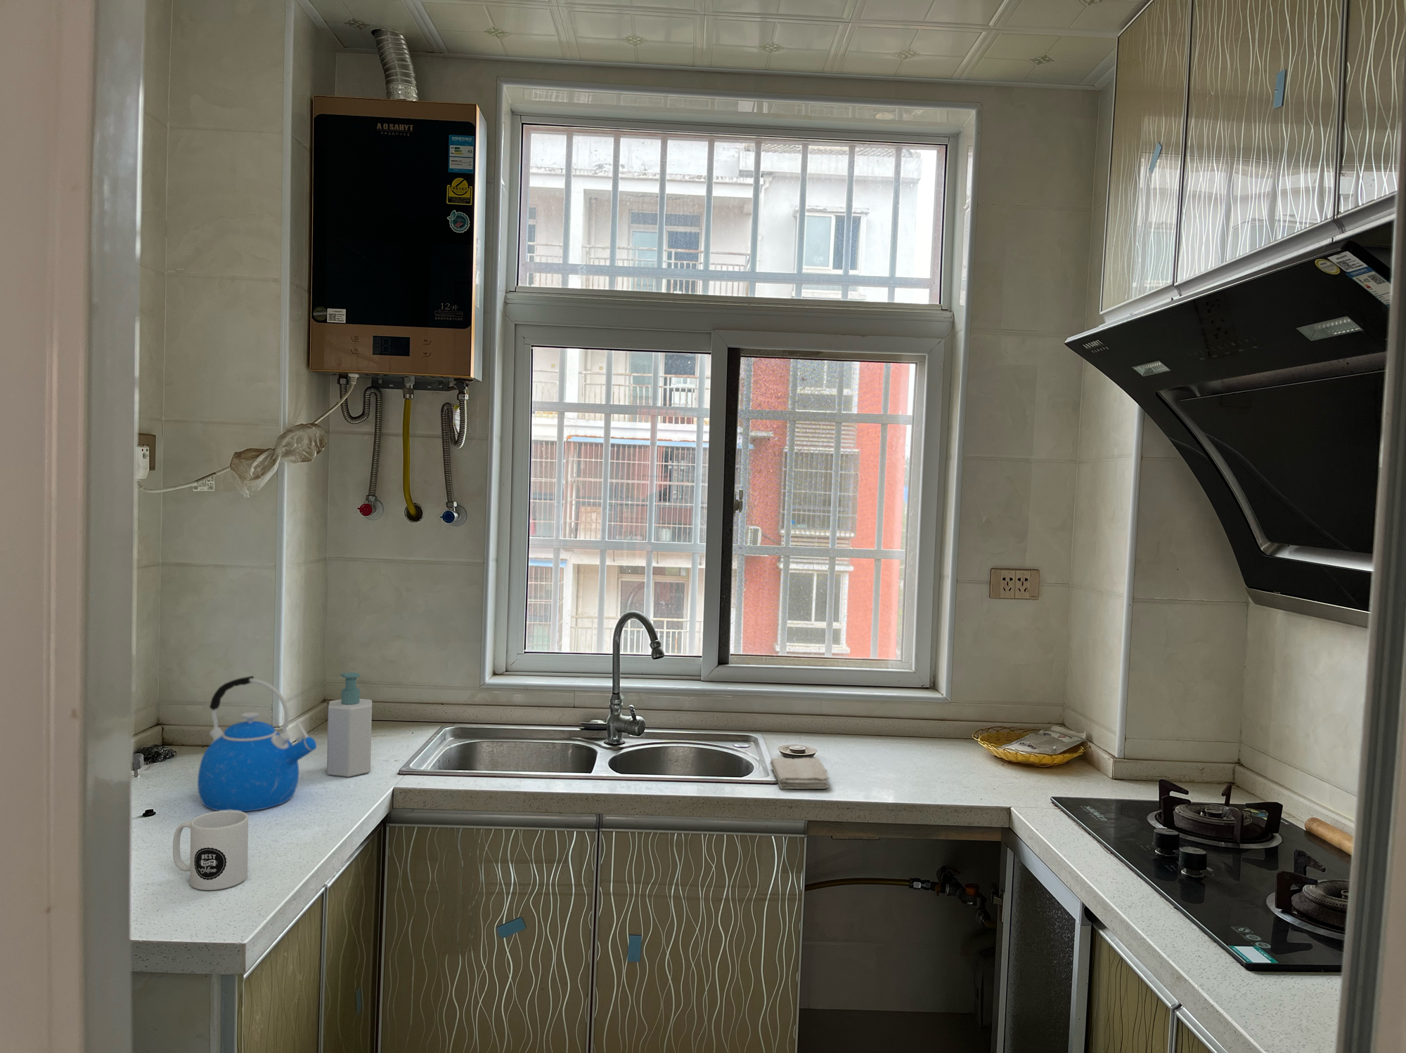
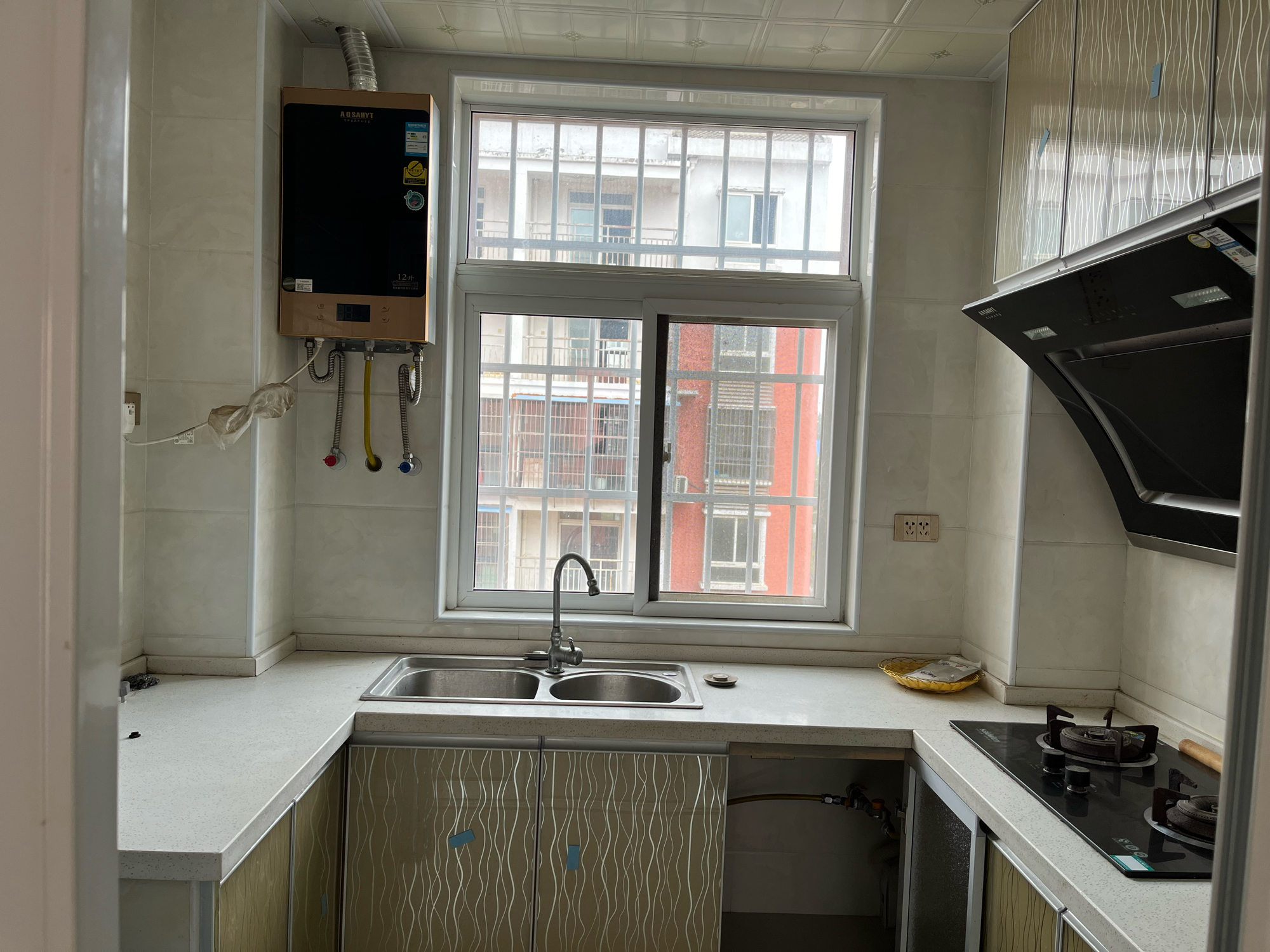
- kettle (260, 739)
- washcloth (799, 771)
- mug (209, 848)
- soap bottle (350, 721)
